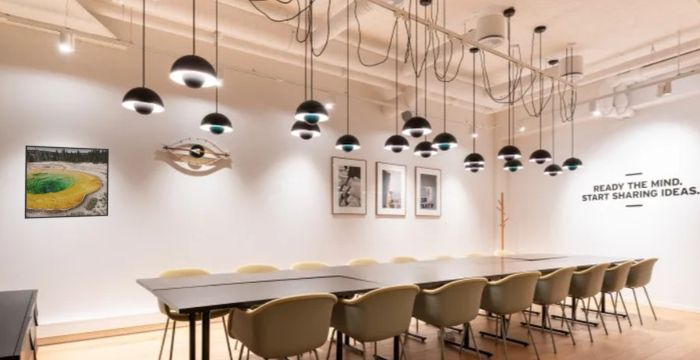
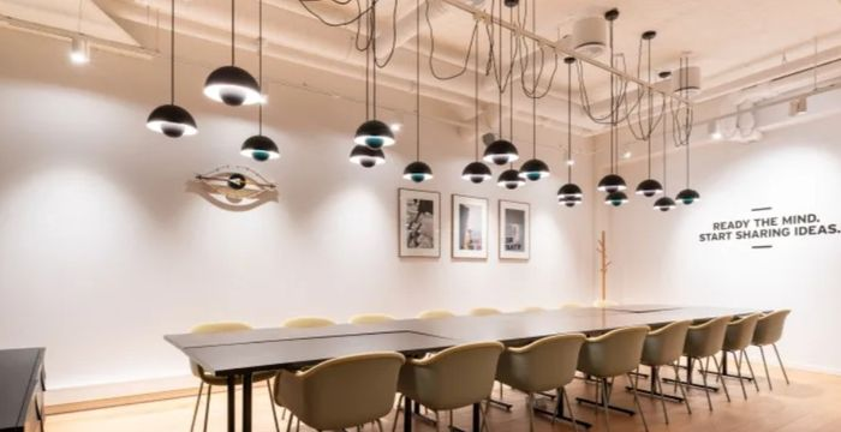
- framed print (68, 182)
